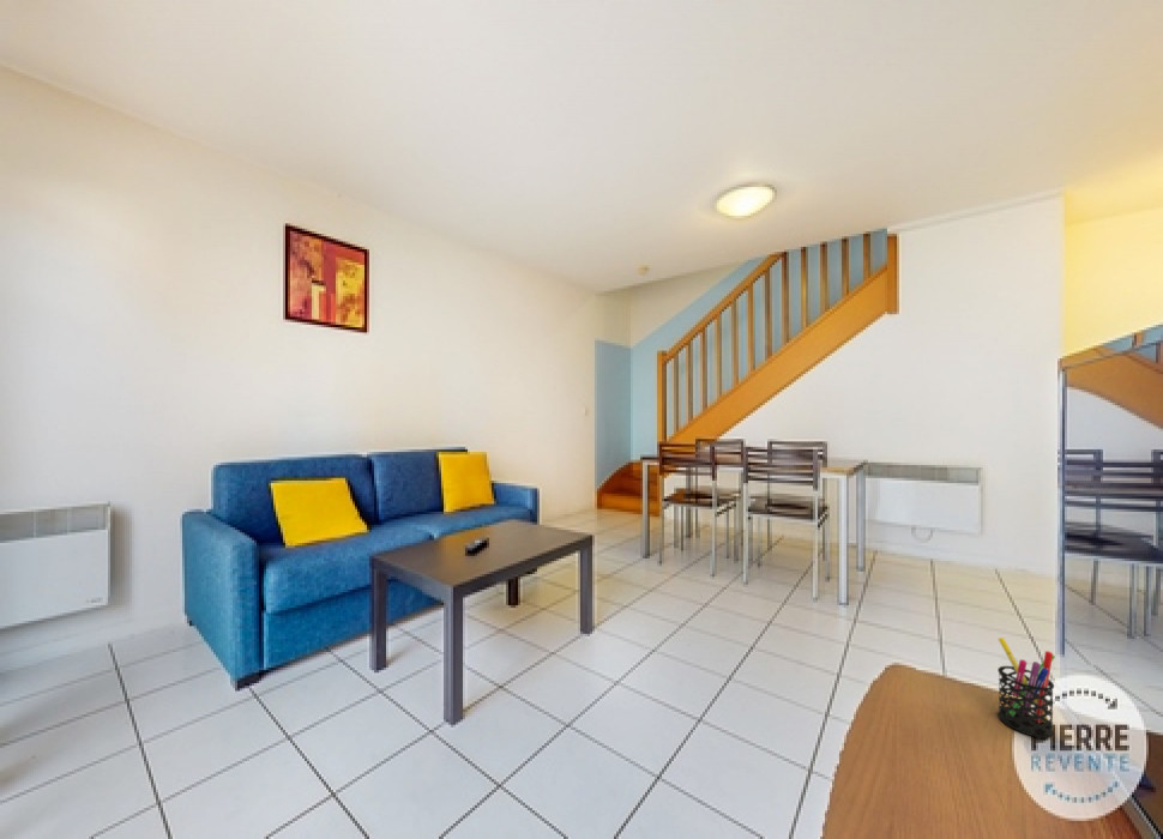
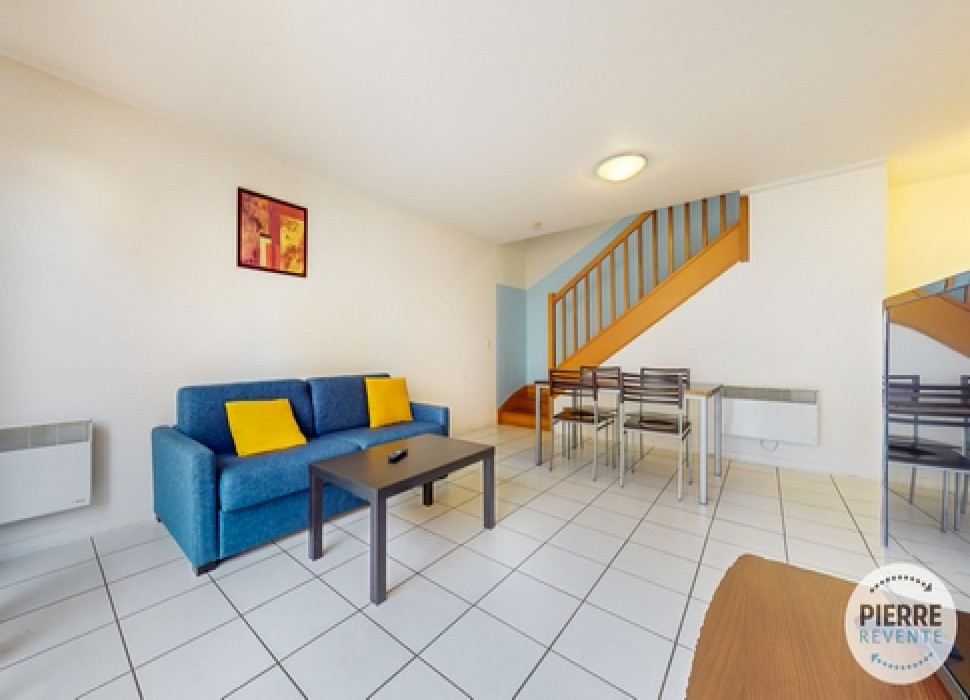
- pen holder (1031, 683)
